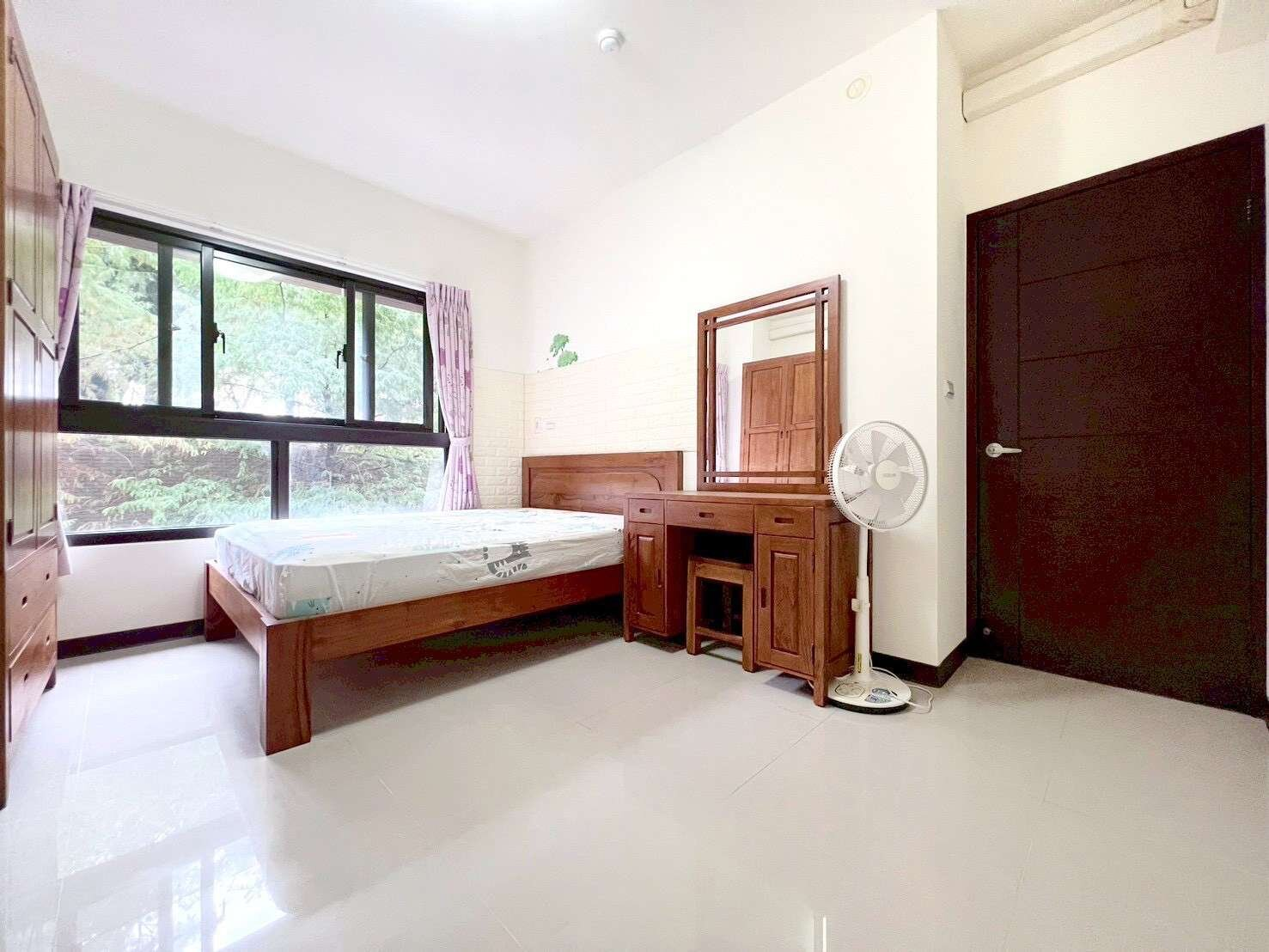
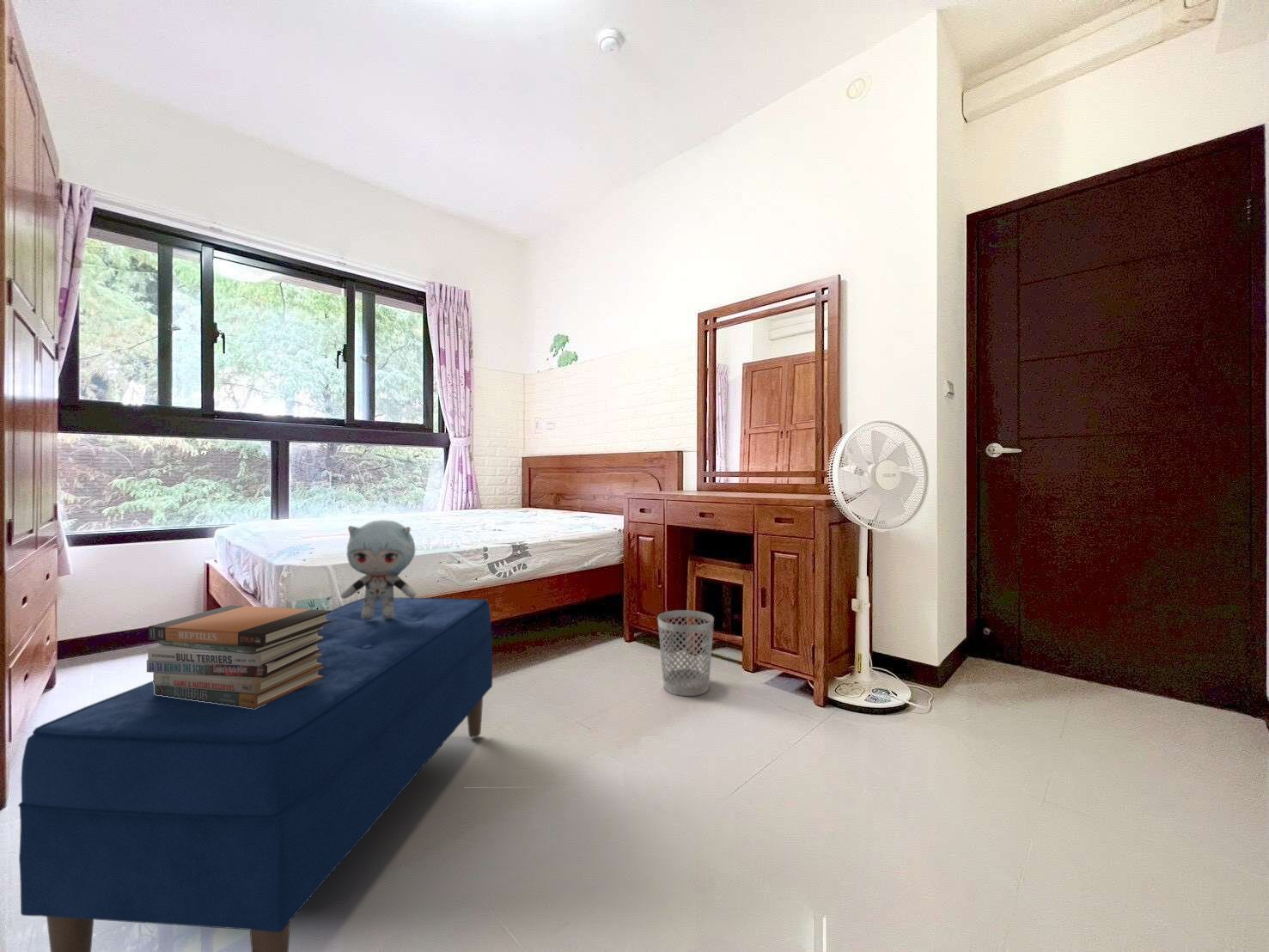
+ book stack (242, 650)
+ bench (338, 729)
+ wastebasket (686, 652)
+ plush toy (377, 569)
